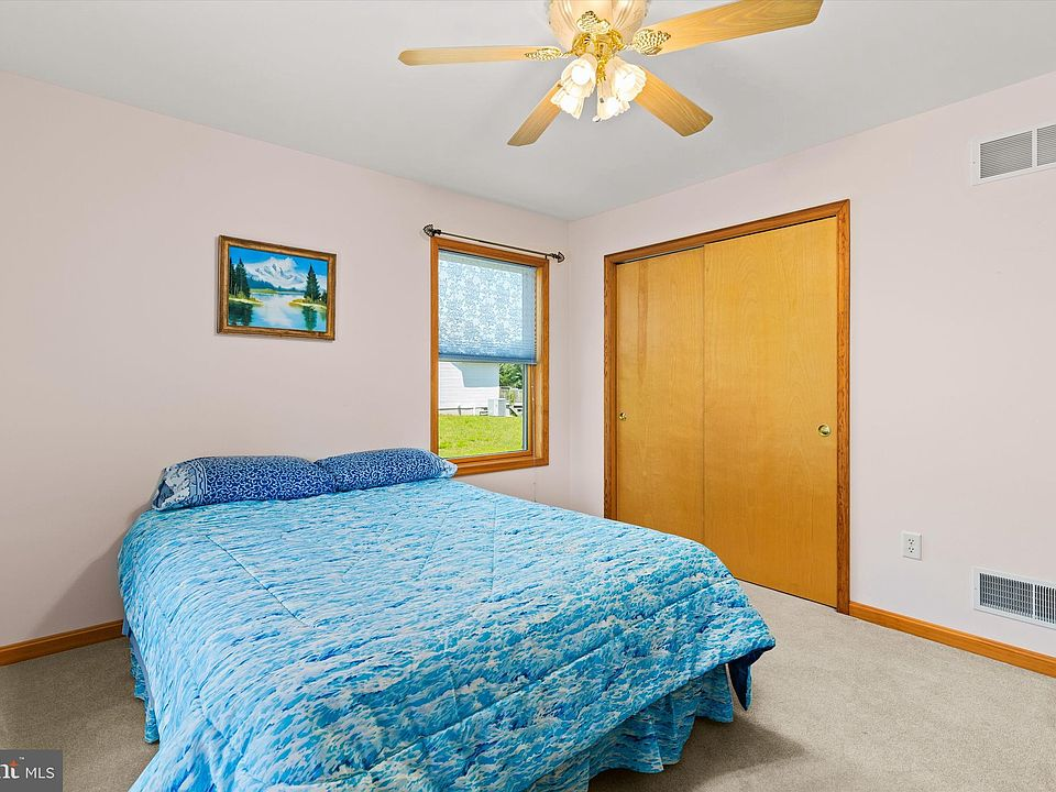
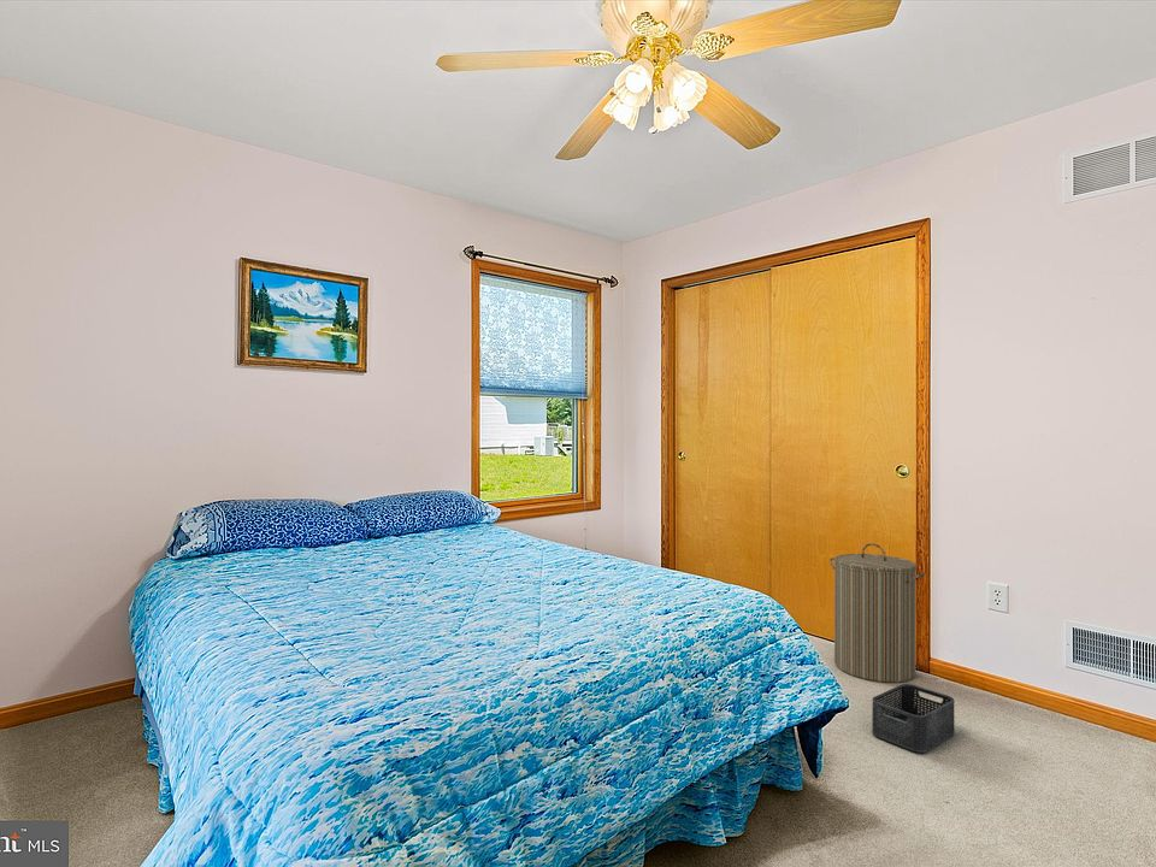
+ laundry hamper (874, 606)
+ storage bin (913, 715)
